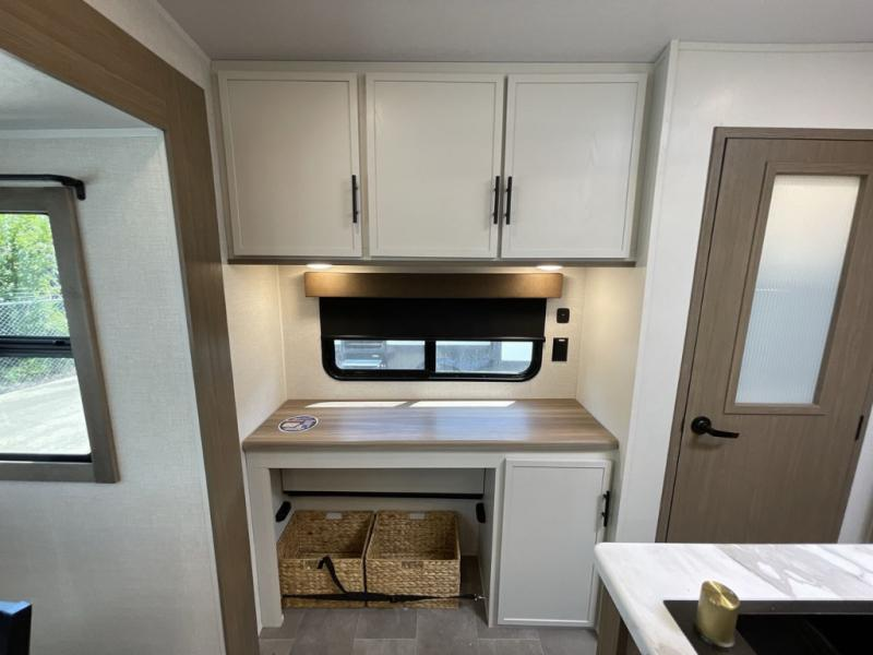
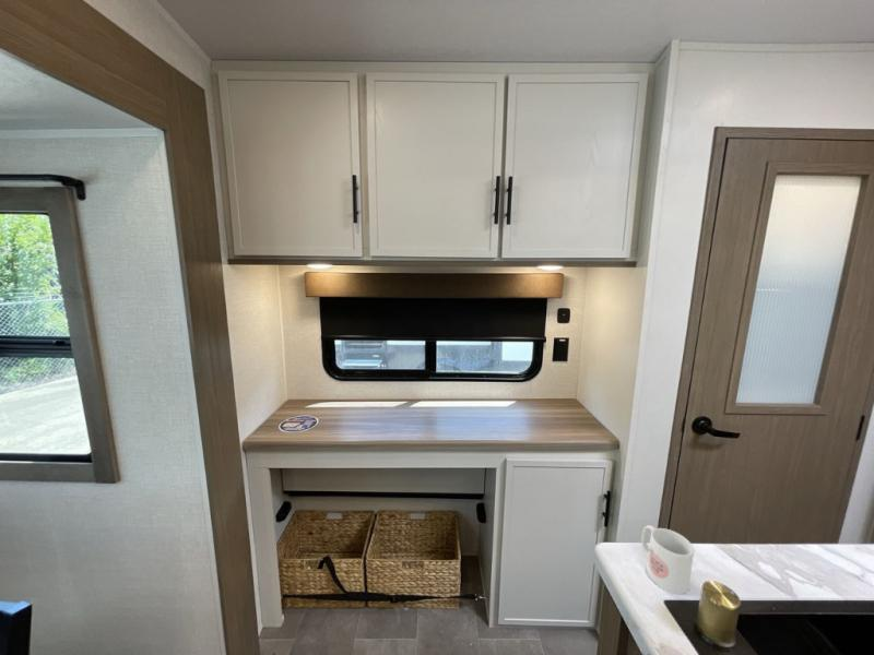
+ mug (662, 552)
